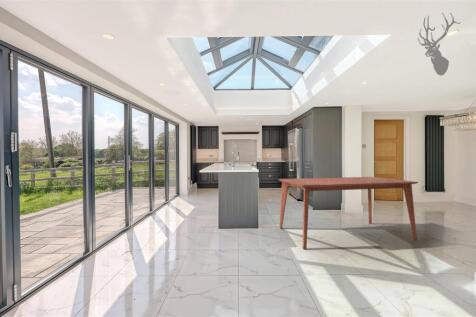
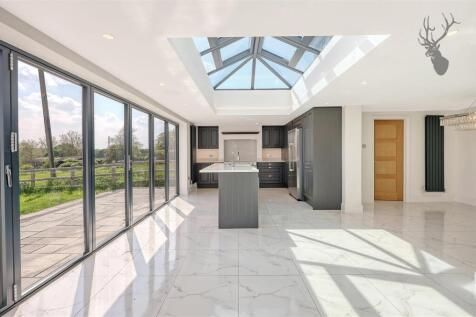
- dining table (342, 189)
